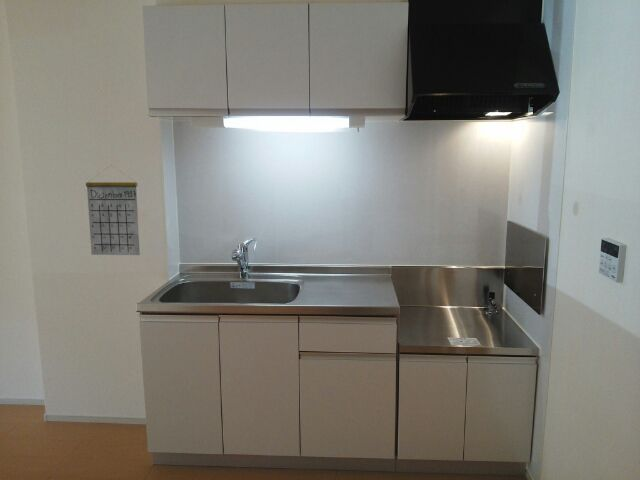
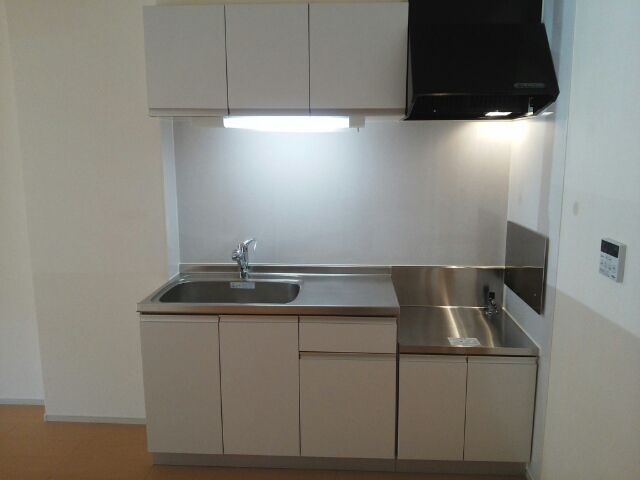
- calendar (113, 210)
